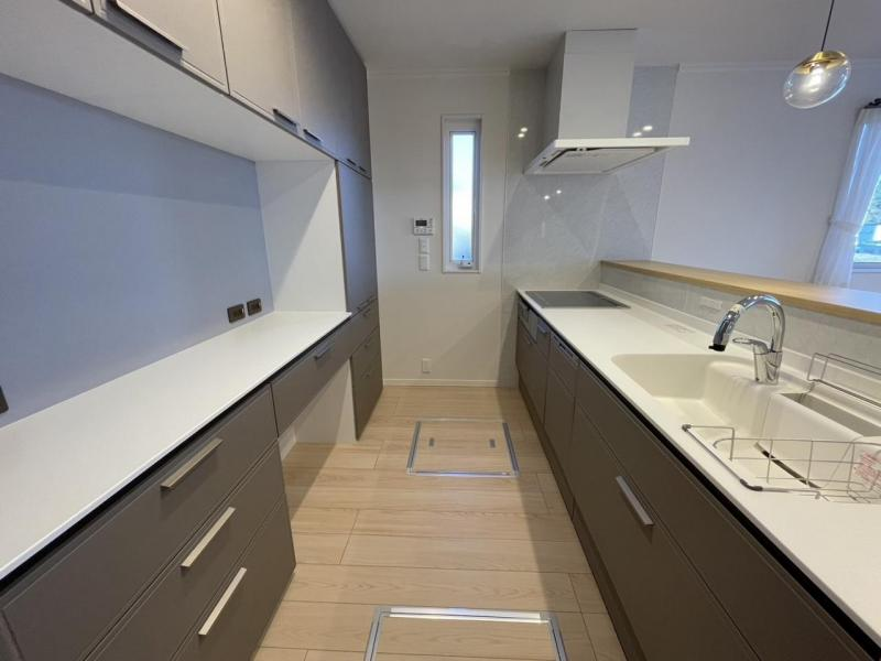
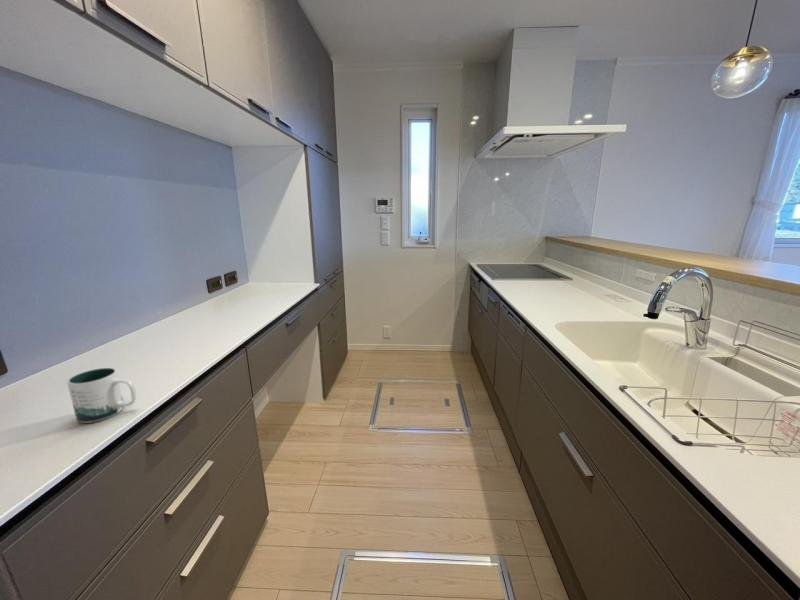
+ mug (106, 393)
